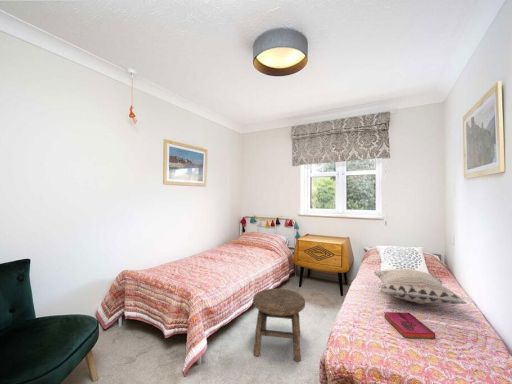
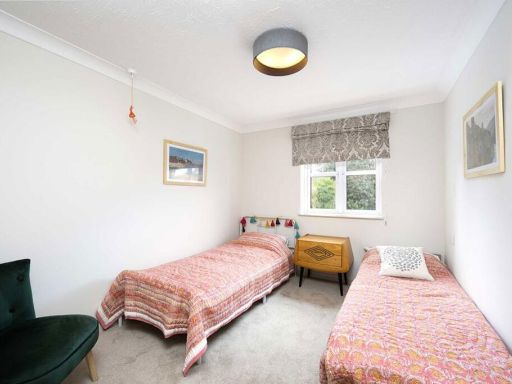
- decorative pillow (412, 285)
- hardback book (407, 324)
- stool (278, 317)
